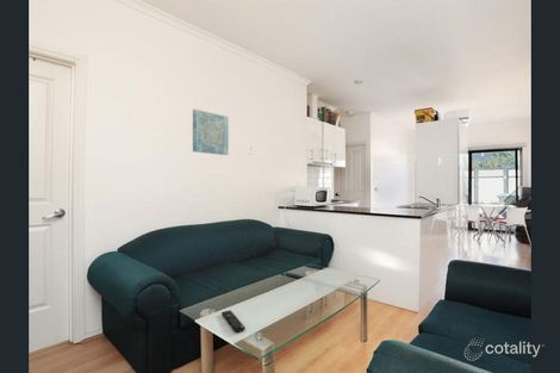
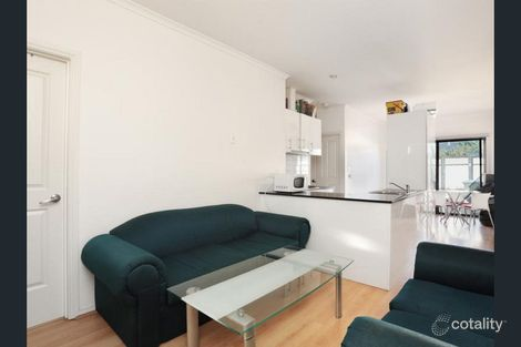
- remote control (232, 321)
- wall art (211, 132)
